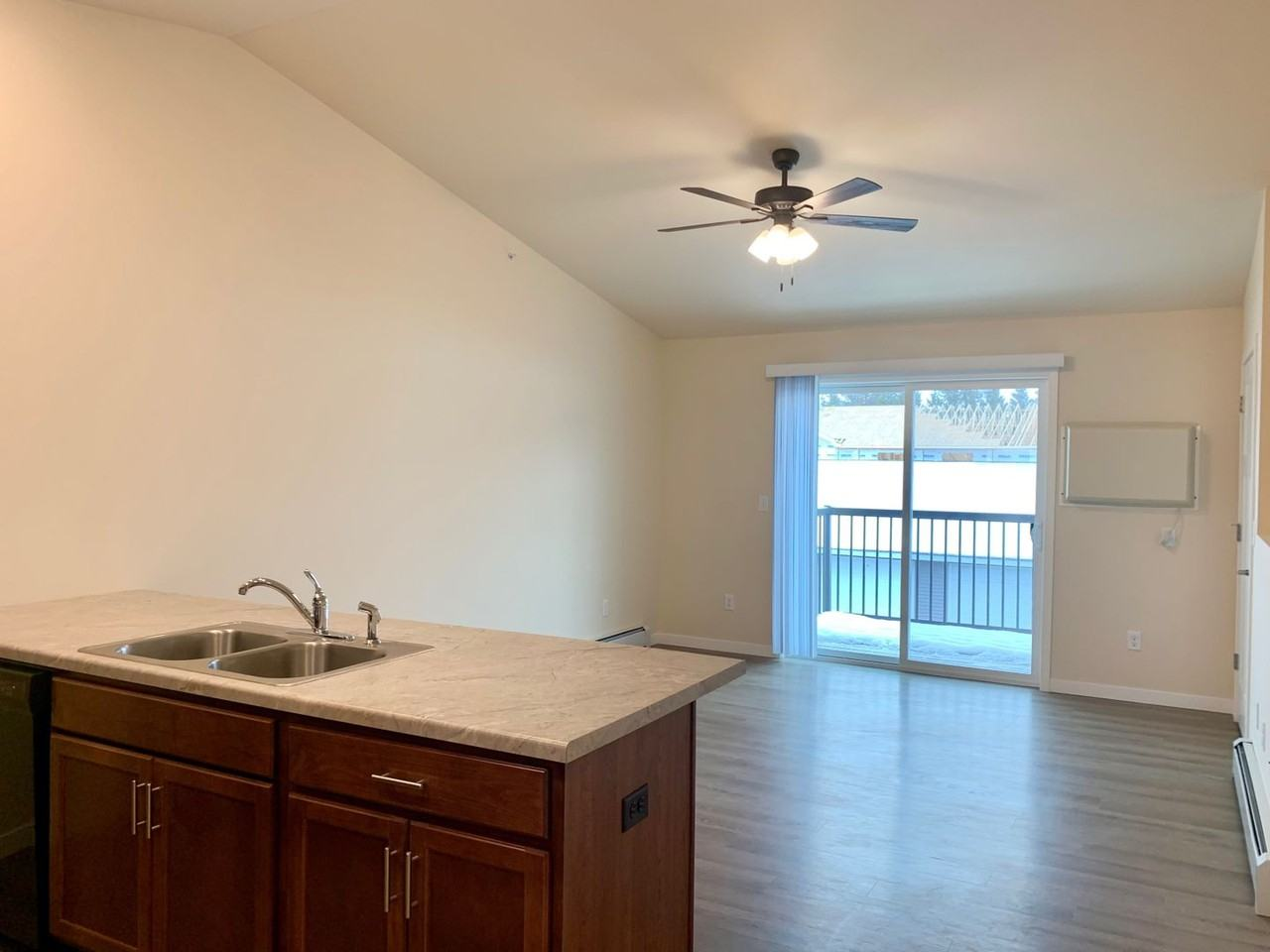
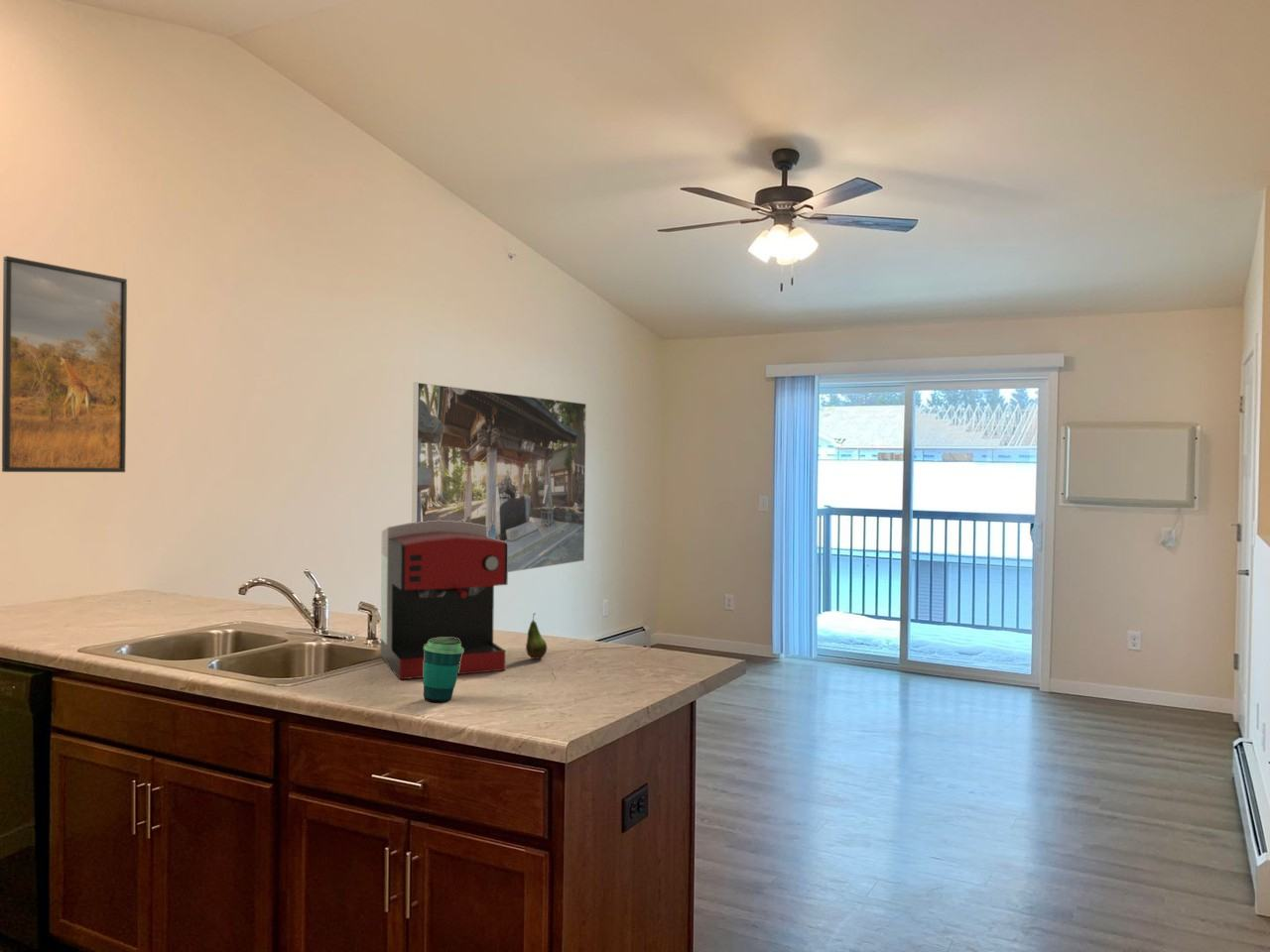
+ coffee maker (445, 594)
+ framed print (67, 370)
+ fruit (536, 635)
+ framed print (509, 483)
+ cup (443, 668)
